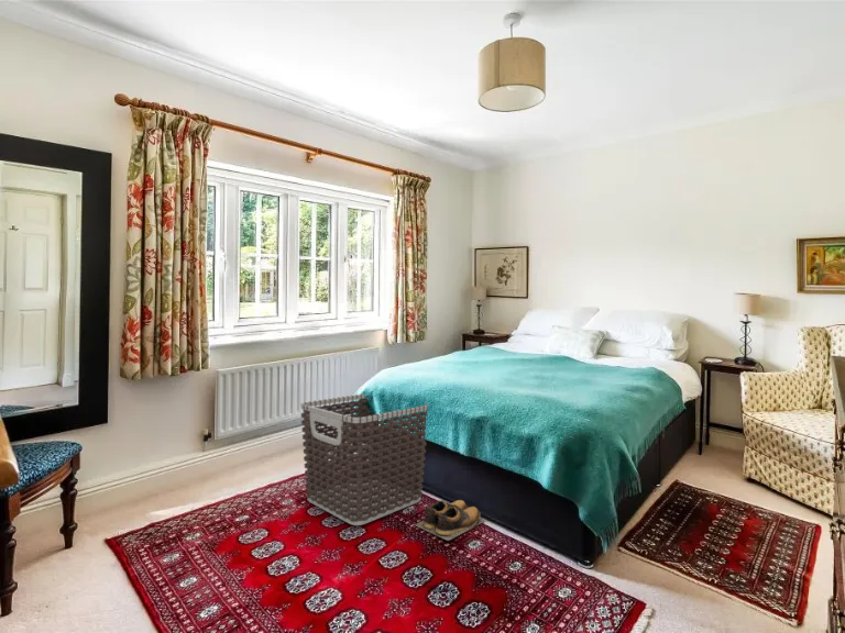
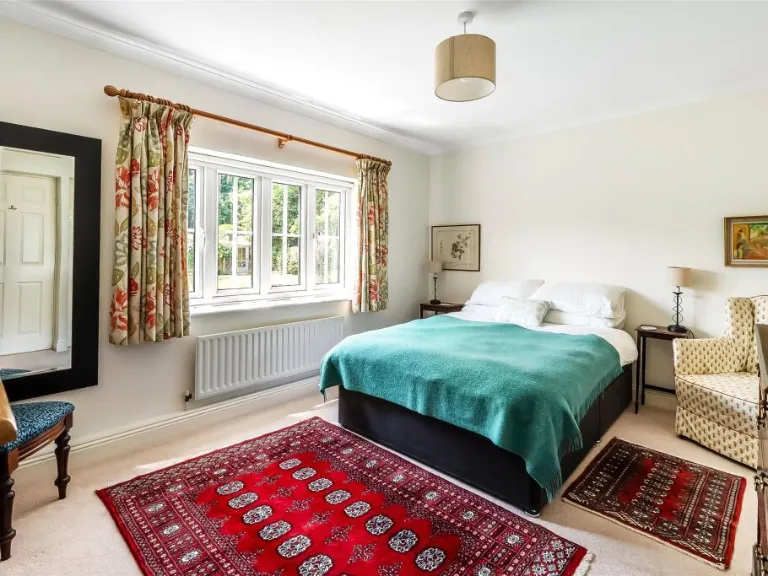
- clothes hamper (364, 451)
- shoes (450, 512)
